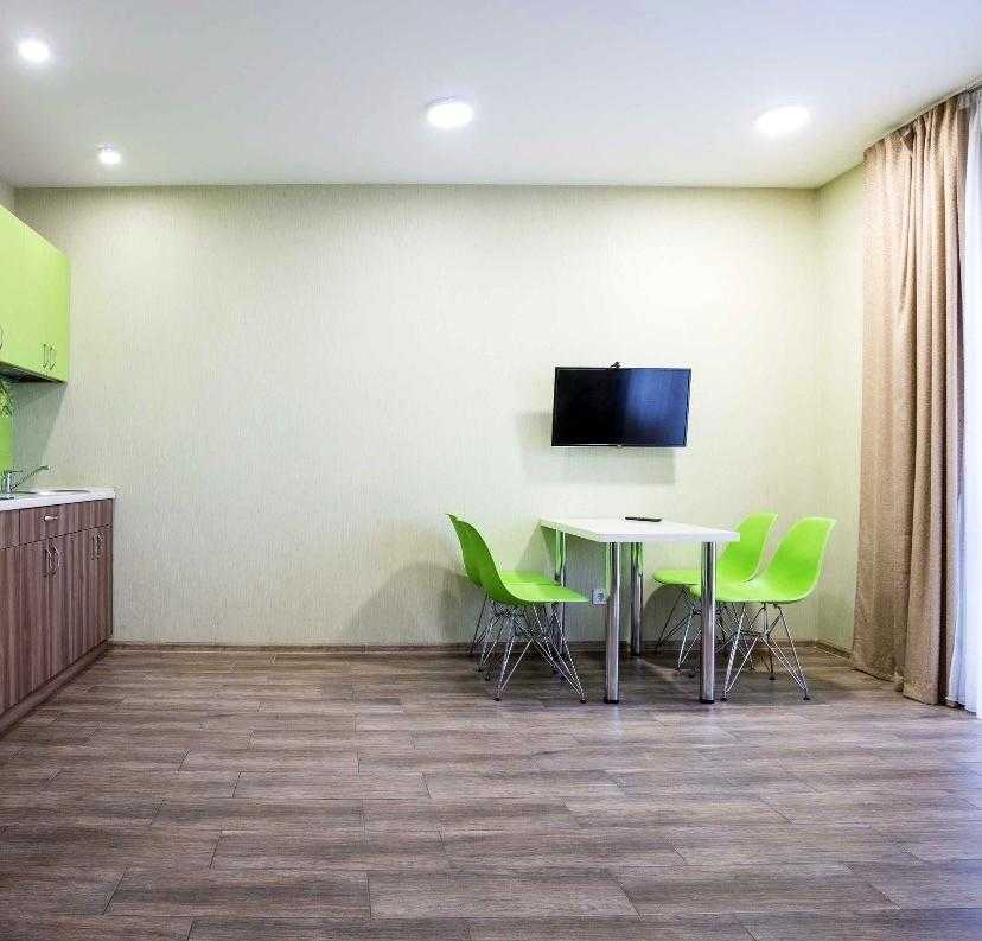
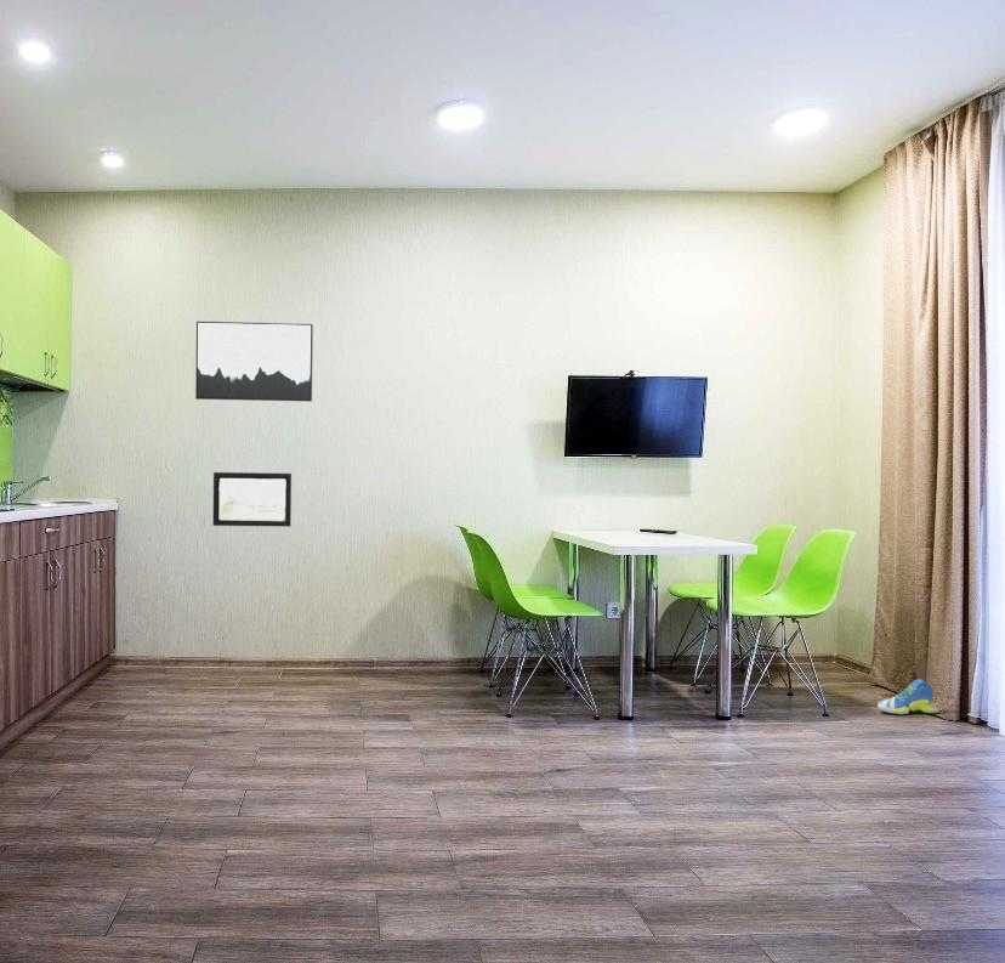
+ sneaker (908, 695)
+ wall art (251, 499)
+ wall art (254, 361)
